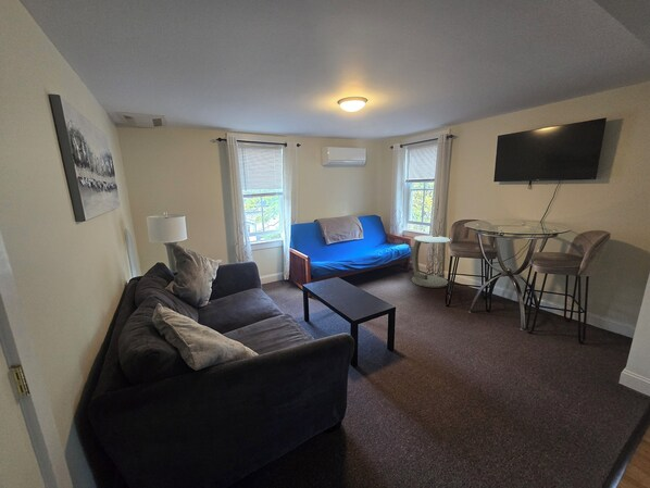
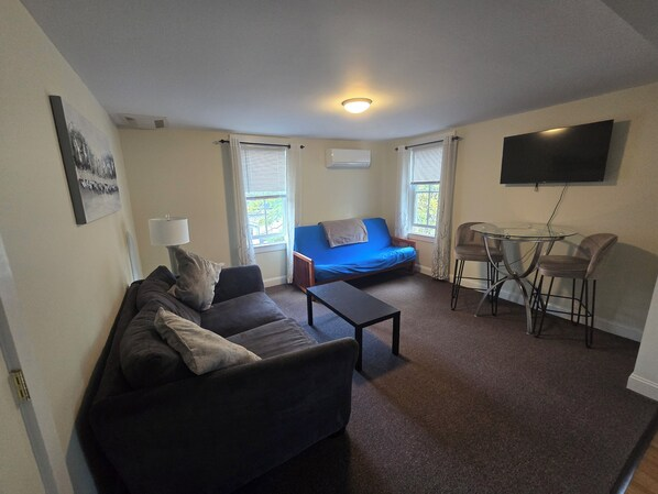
- side table (417, 260)
